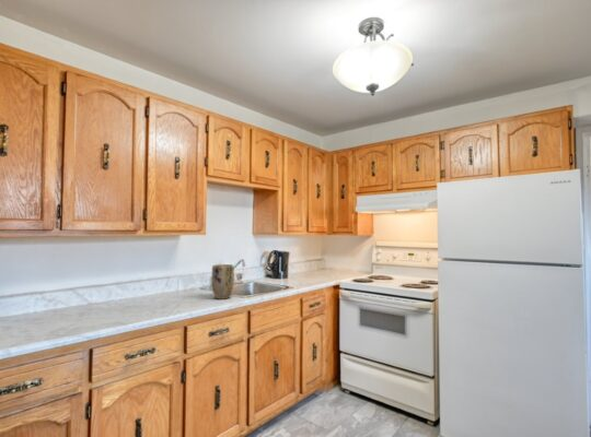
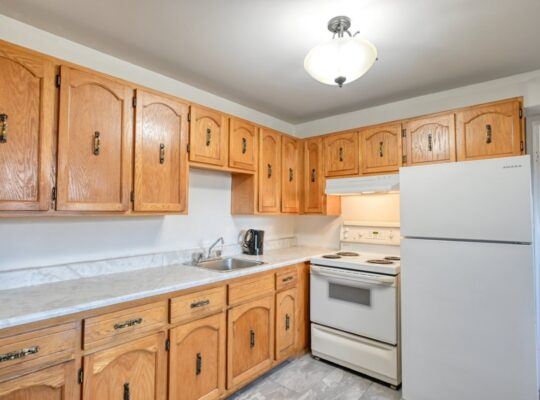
- plant pot (222, 281)
